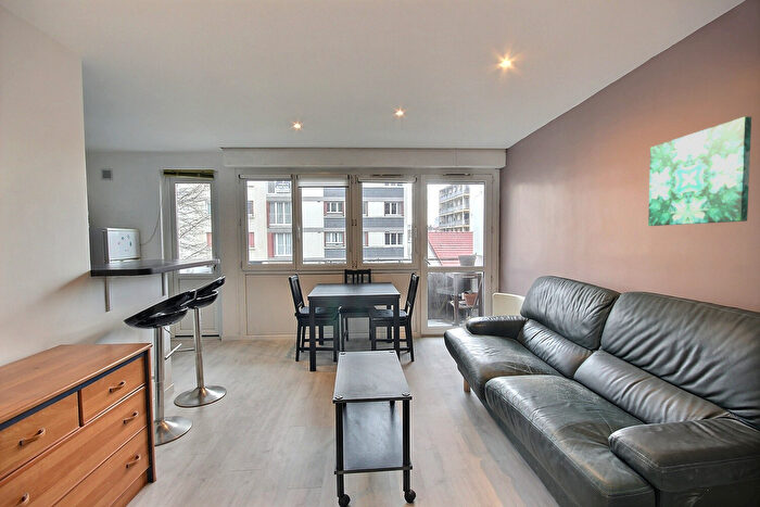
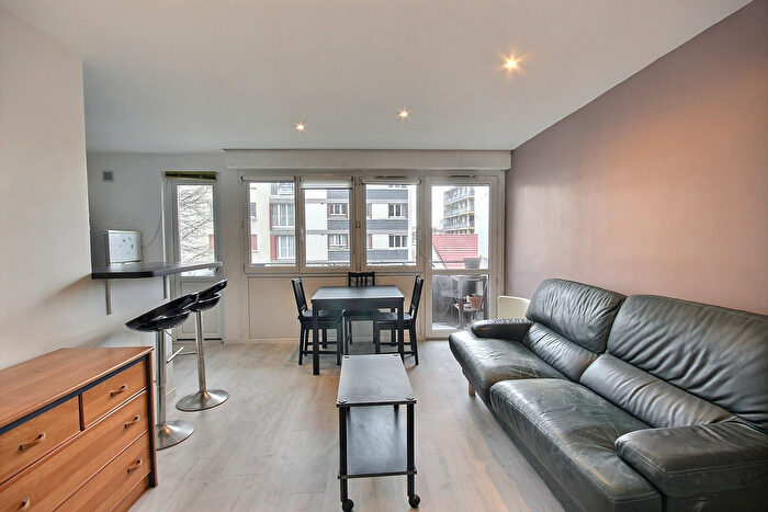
- wall art (693, 179)
